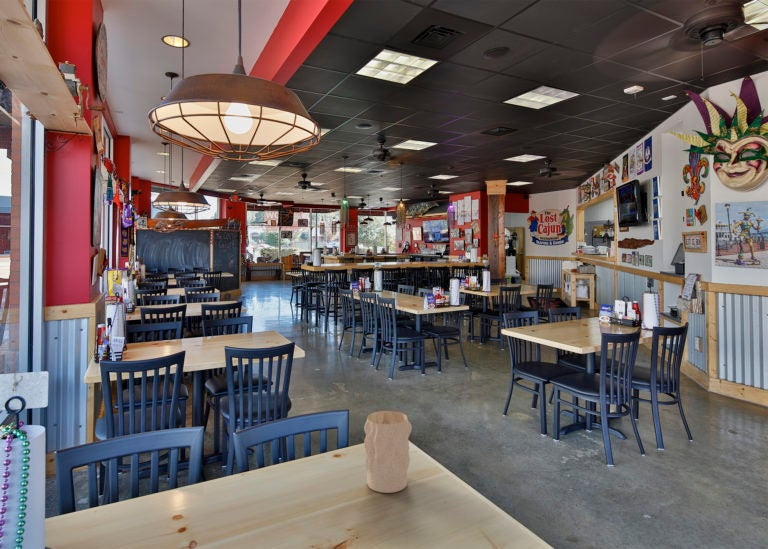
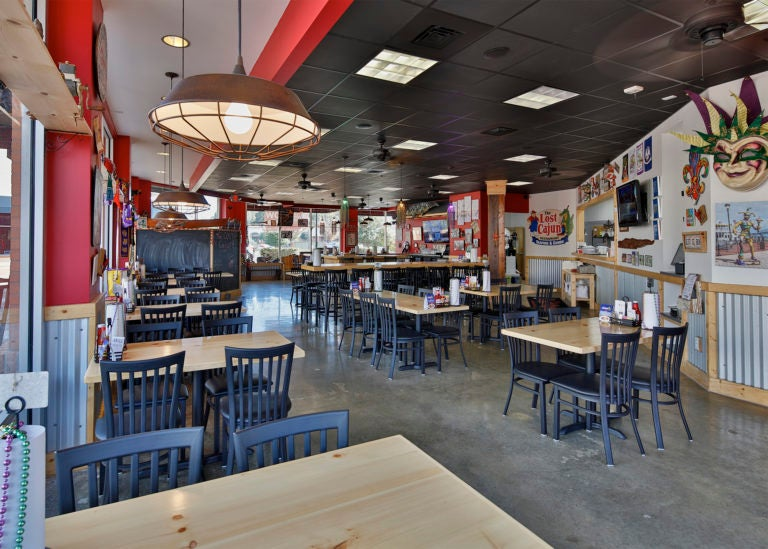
- vase (387, 450)
